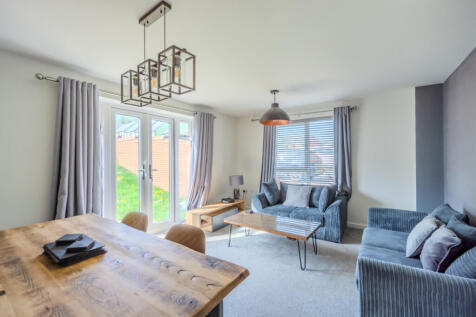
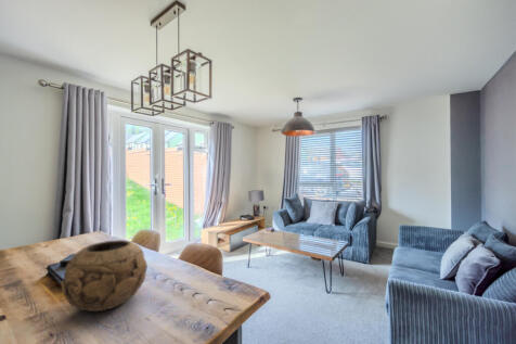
+ decorative bowl (107, 272)
